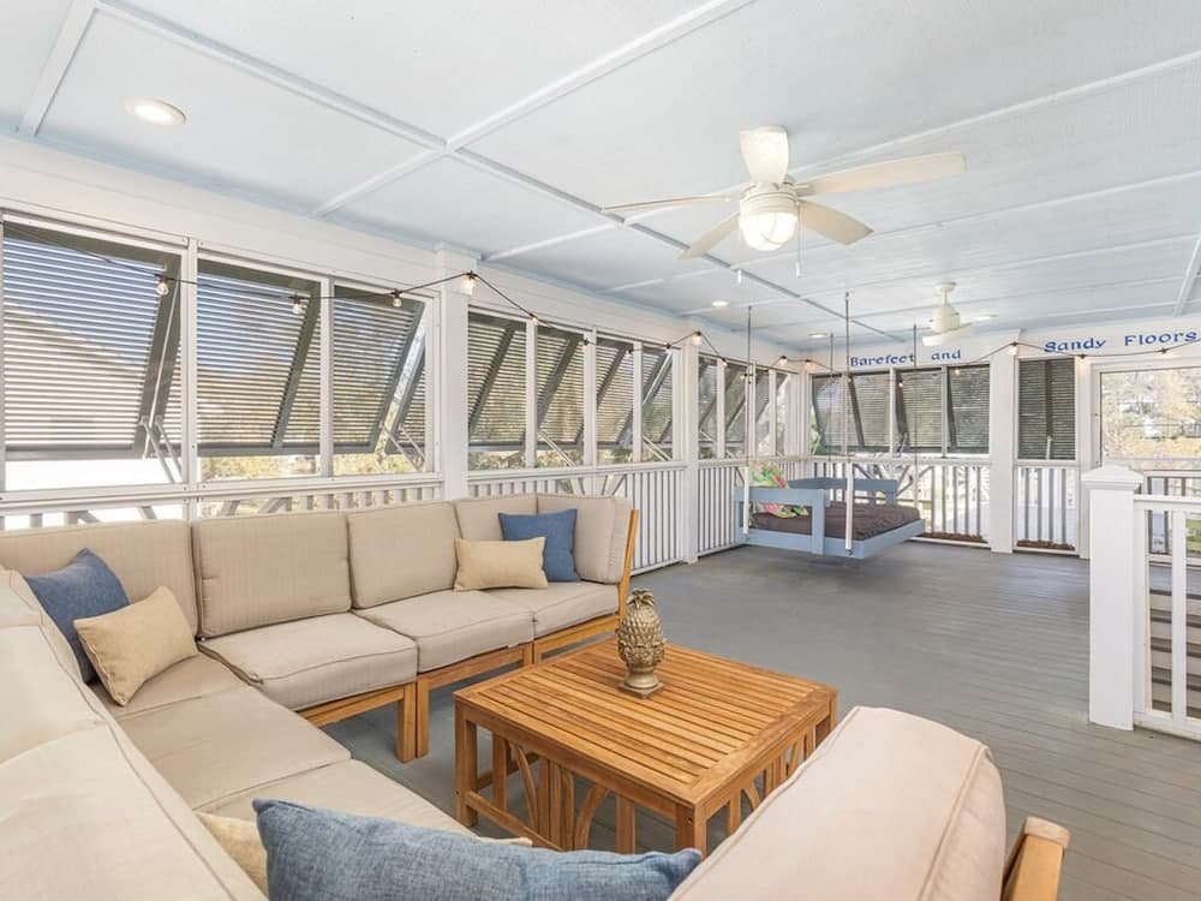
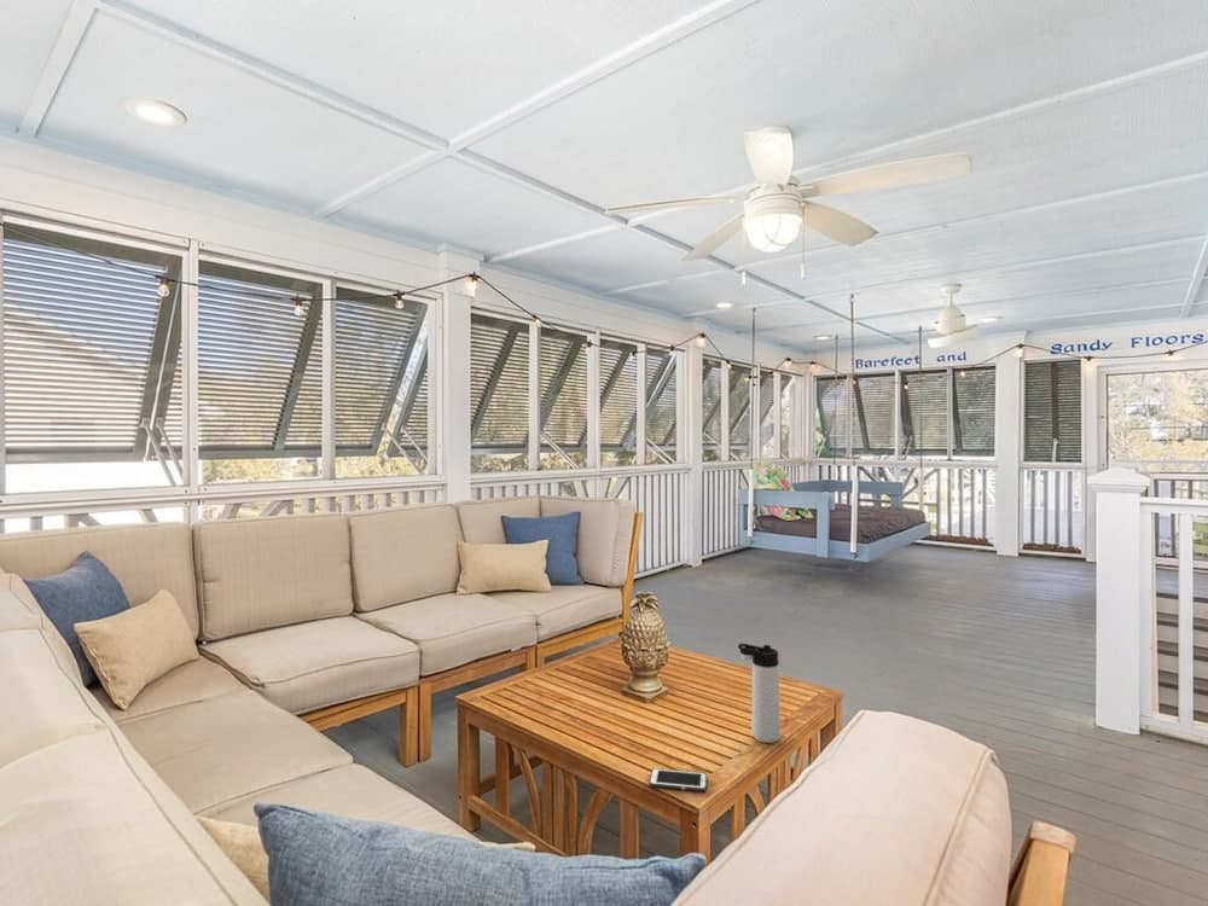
+ thermos bottle (759, 691)
+ cell phone (678, 779)
